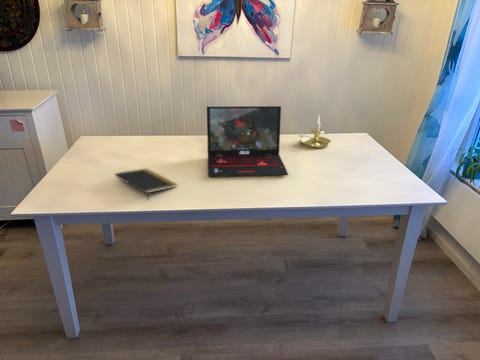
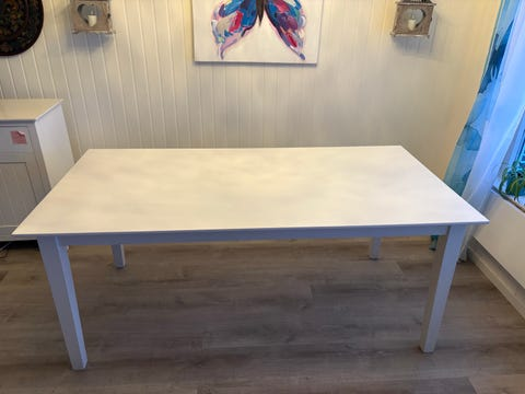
- notepad (145, 180)
- laptop (246, 140)
- candle holder (315, 129)
